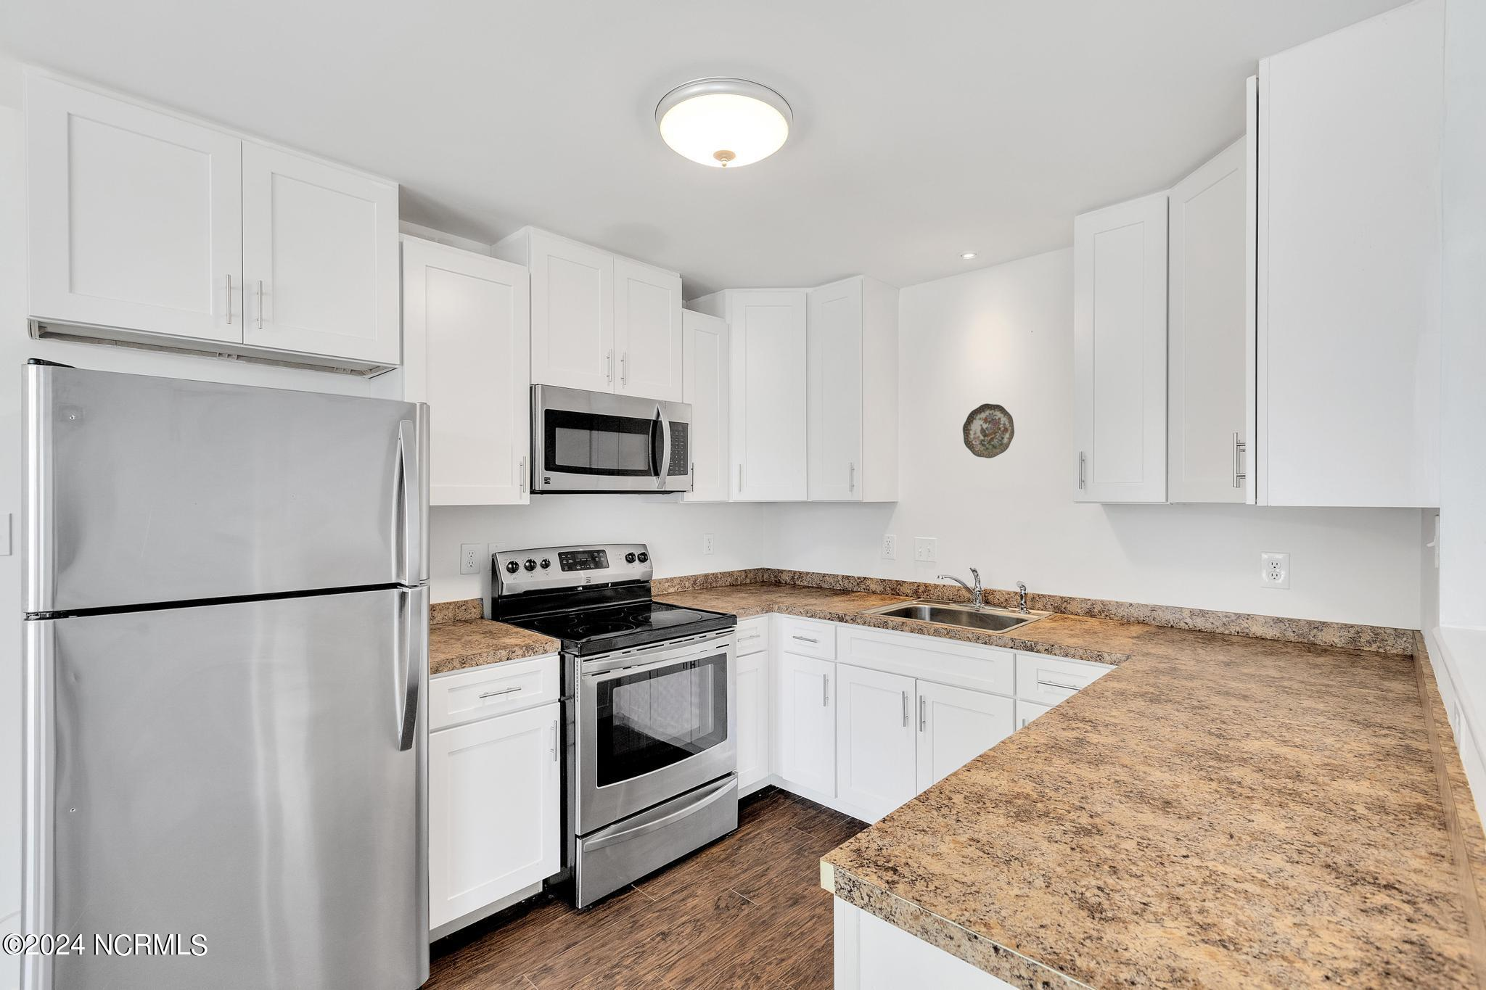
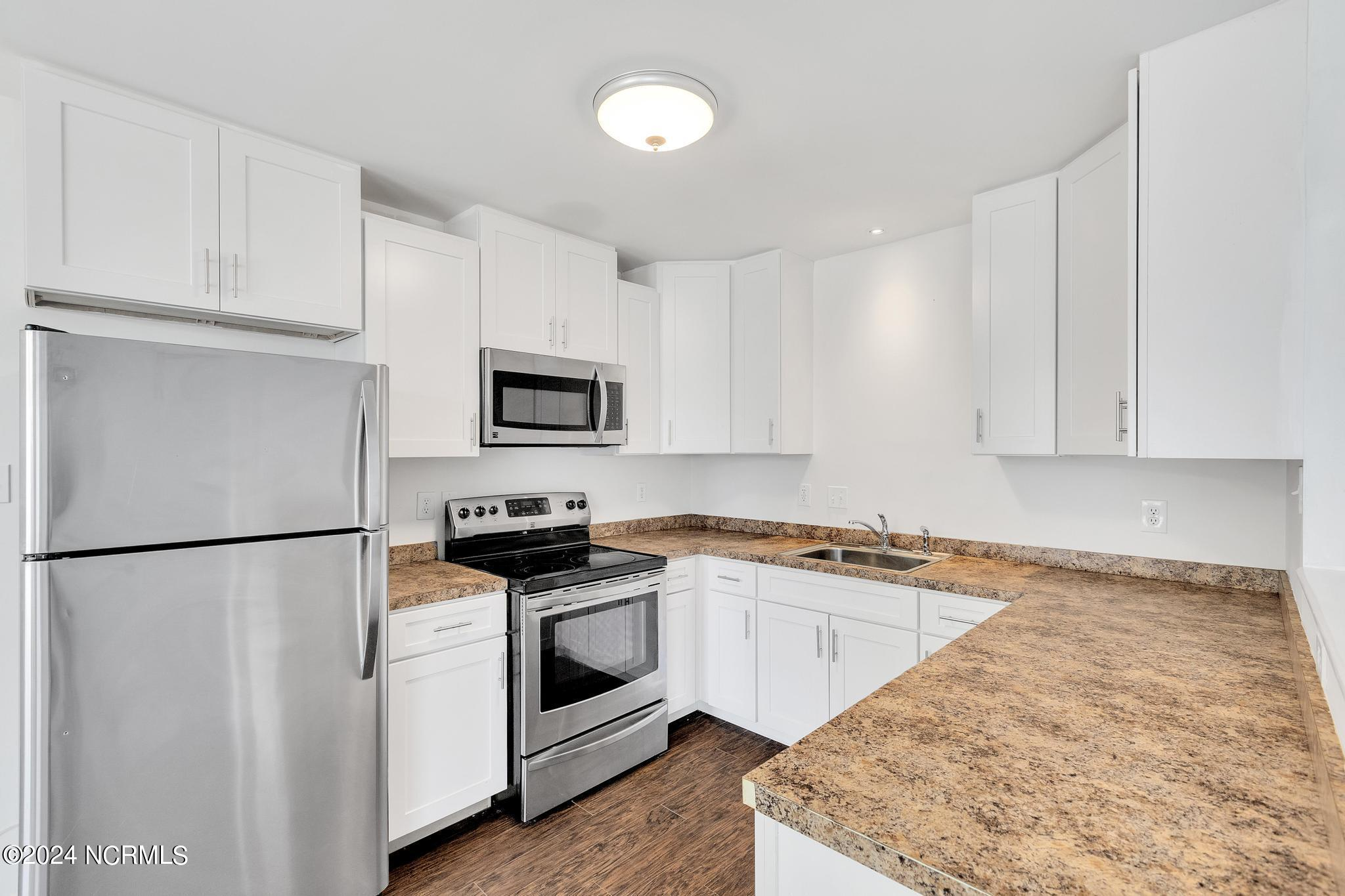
- decorative plate (988, 431)
